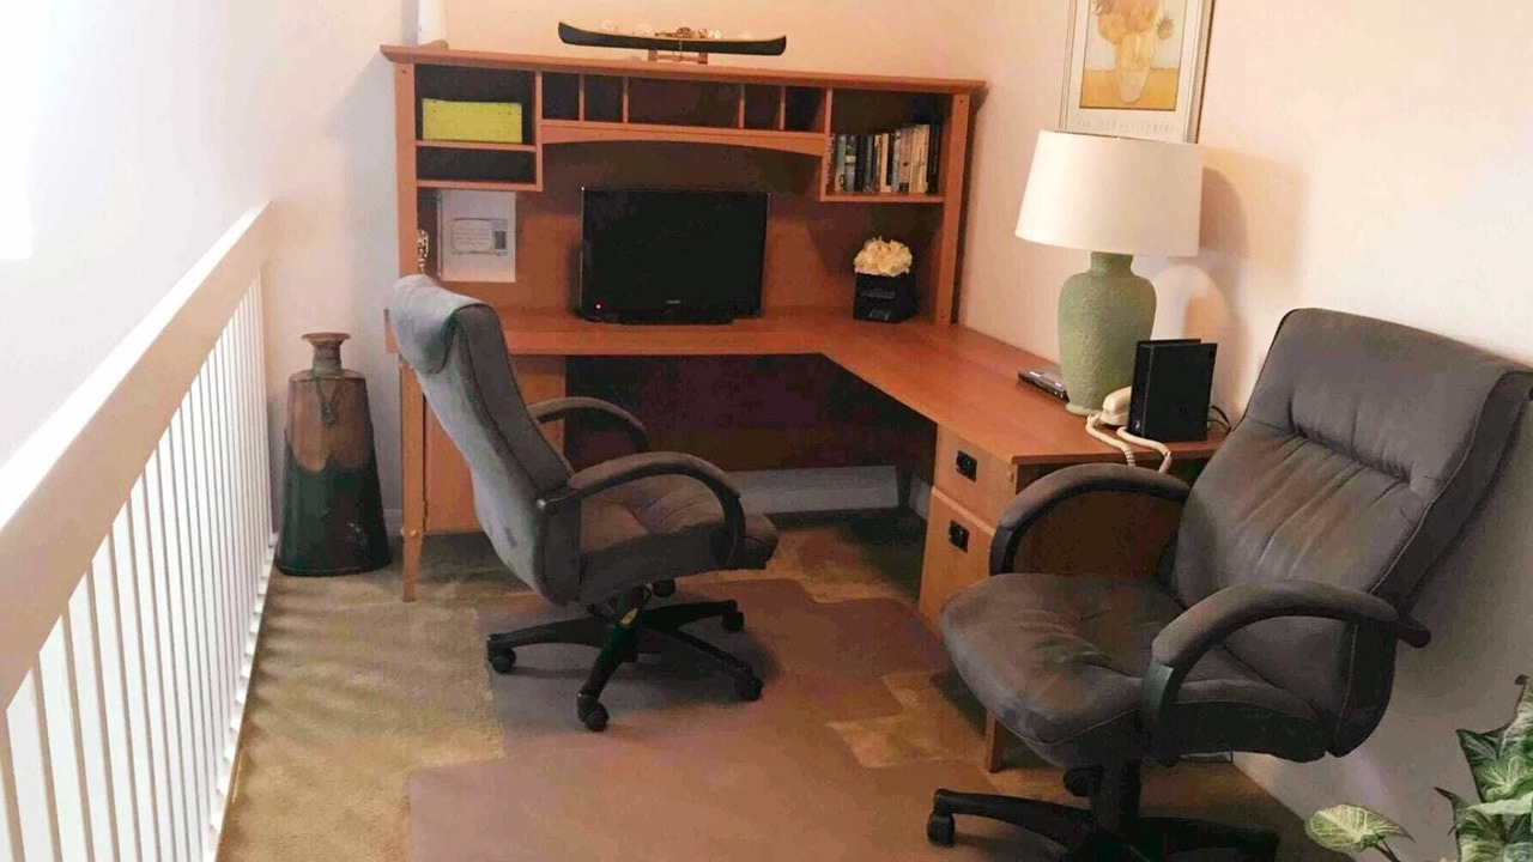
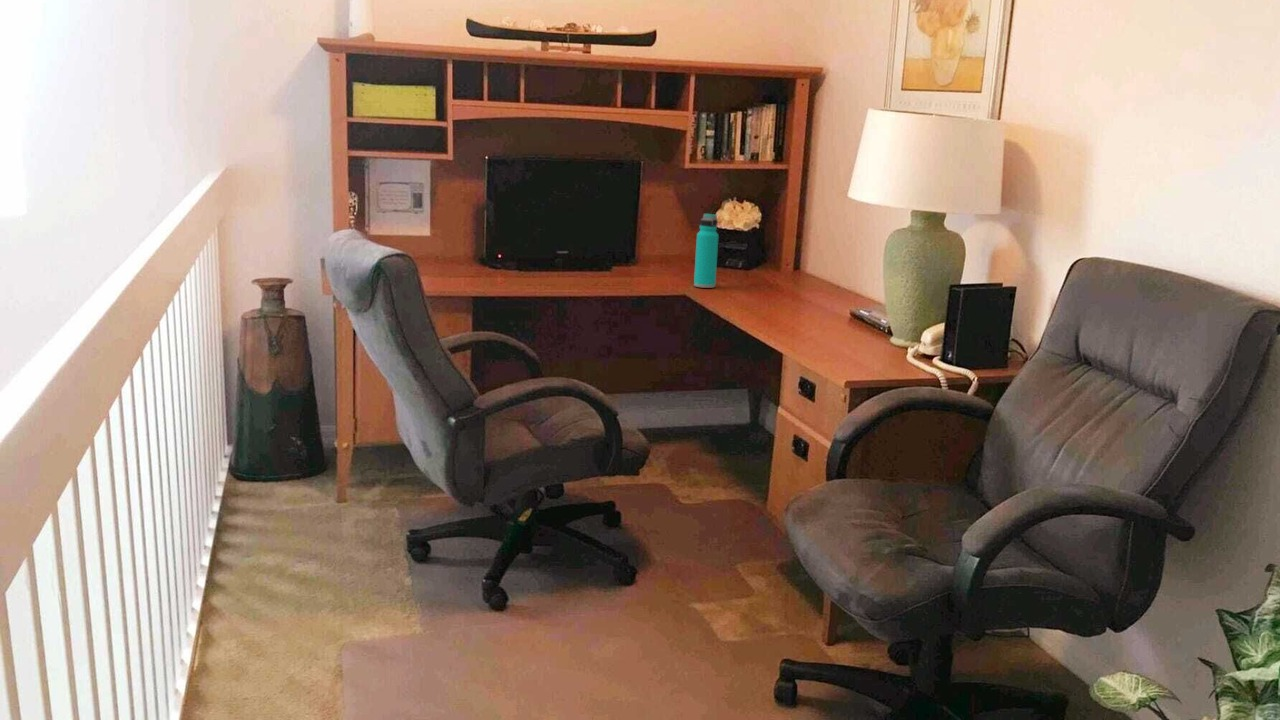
+ water bottle (706, 250)
